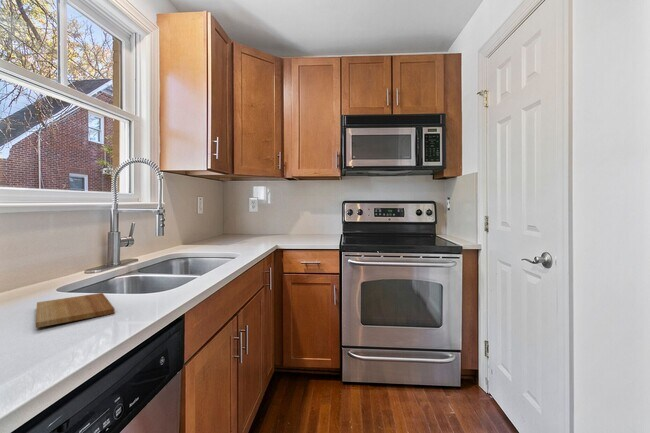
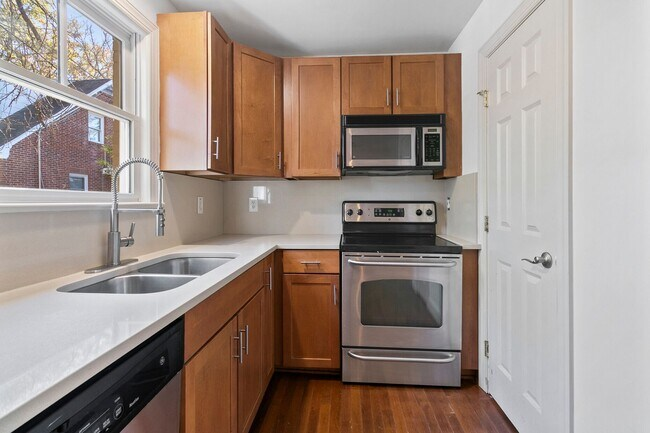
- cutting board (74, 307)
